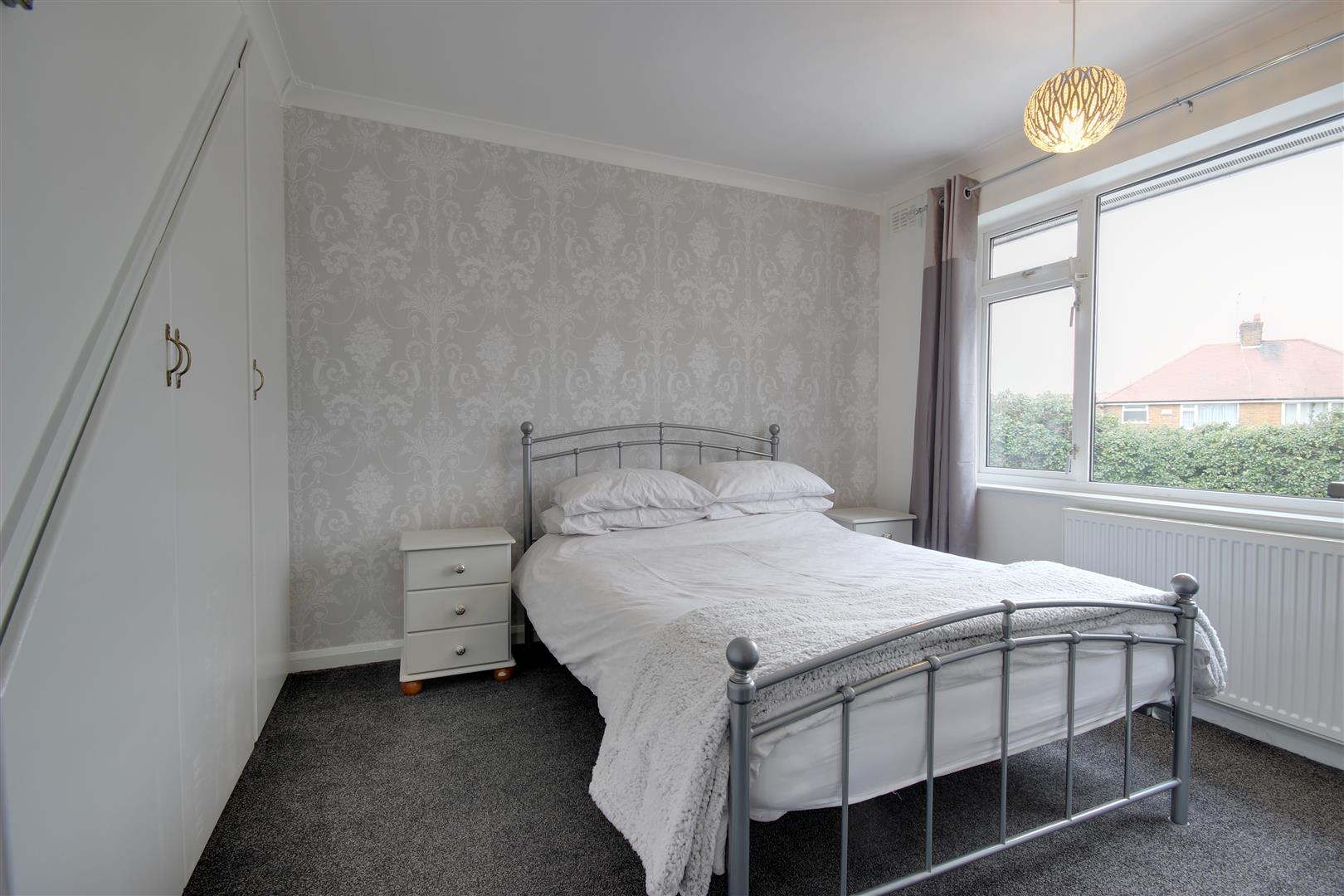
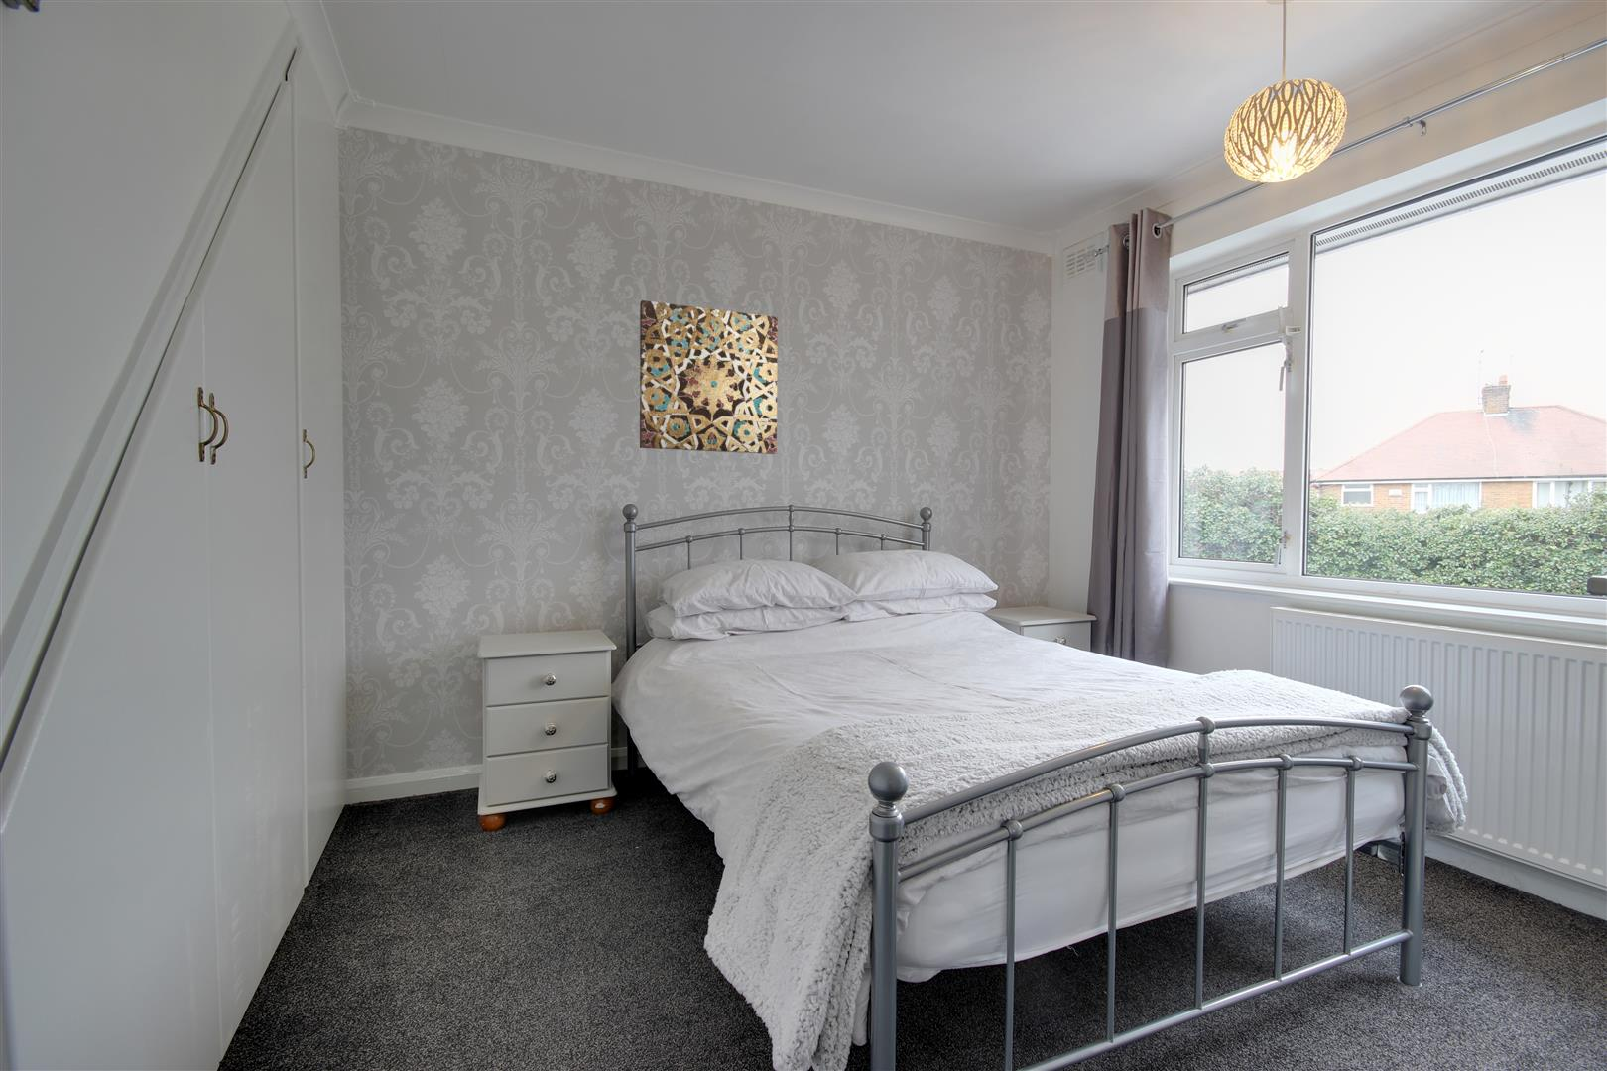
+ wall art (710, 380)
